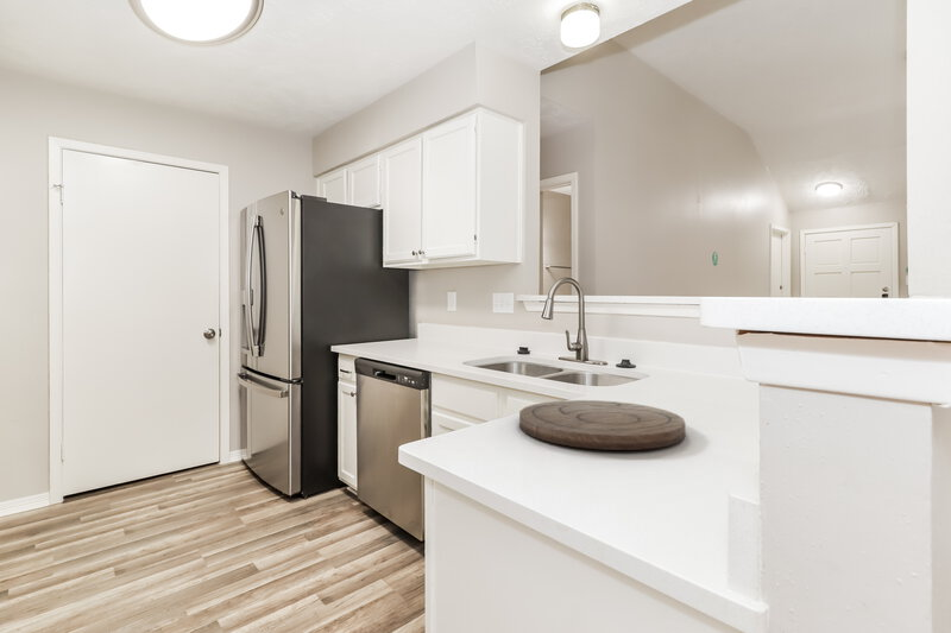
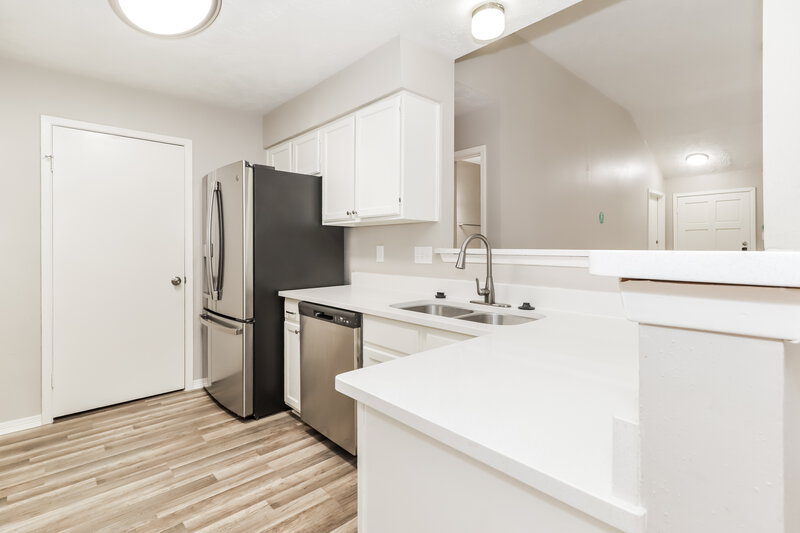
- cutting board (598, 420)
